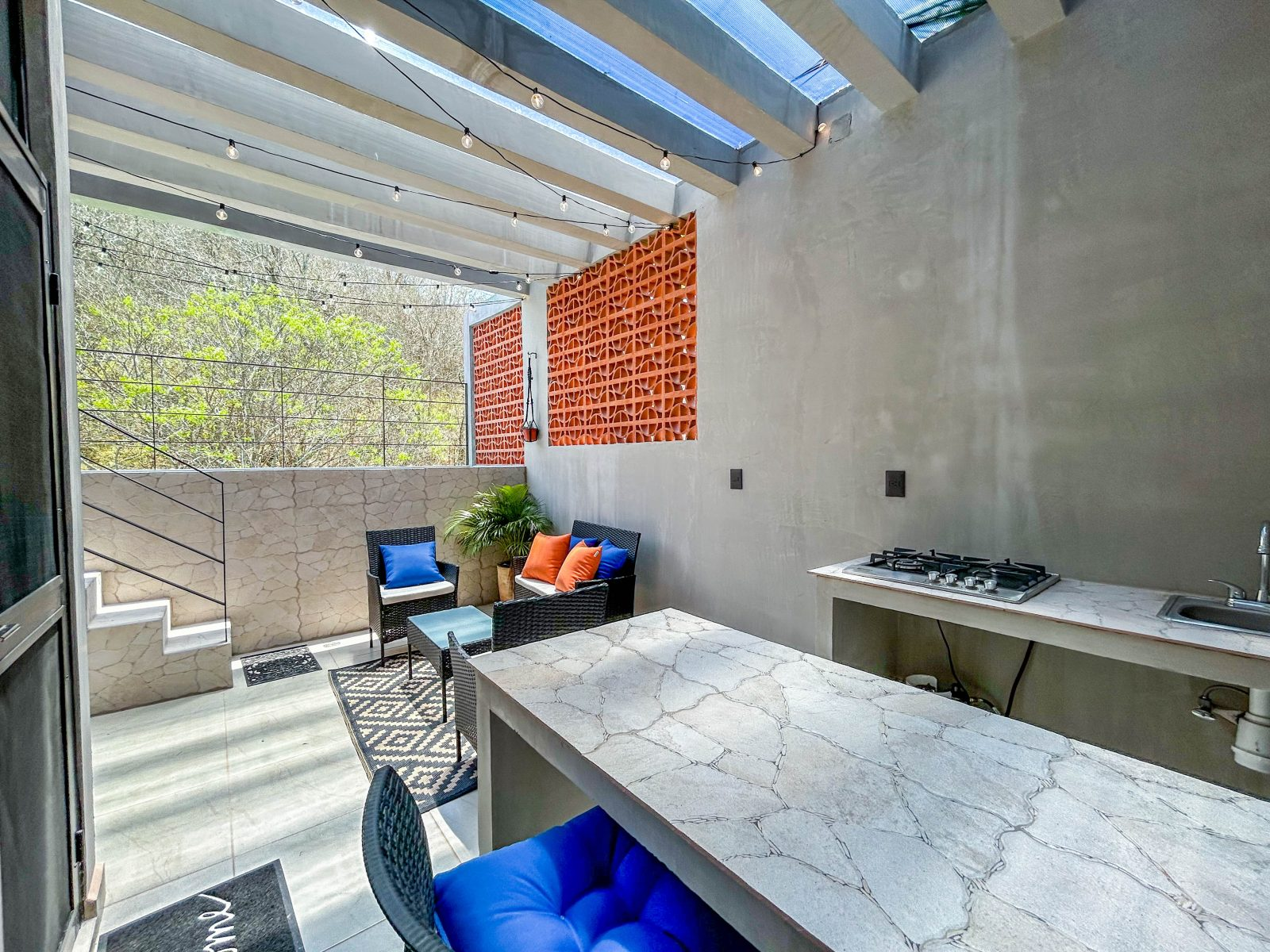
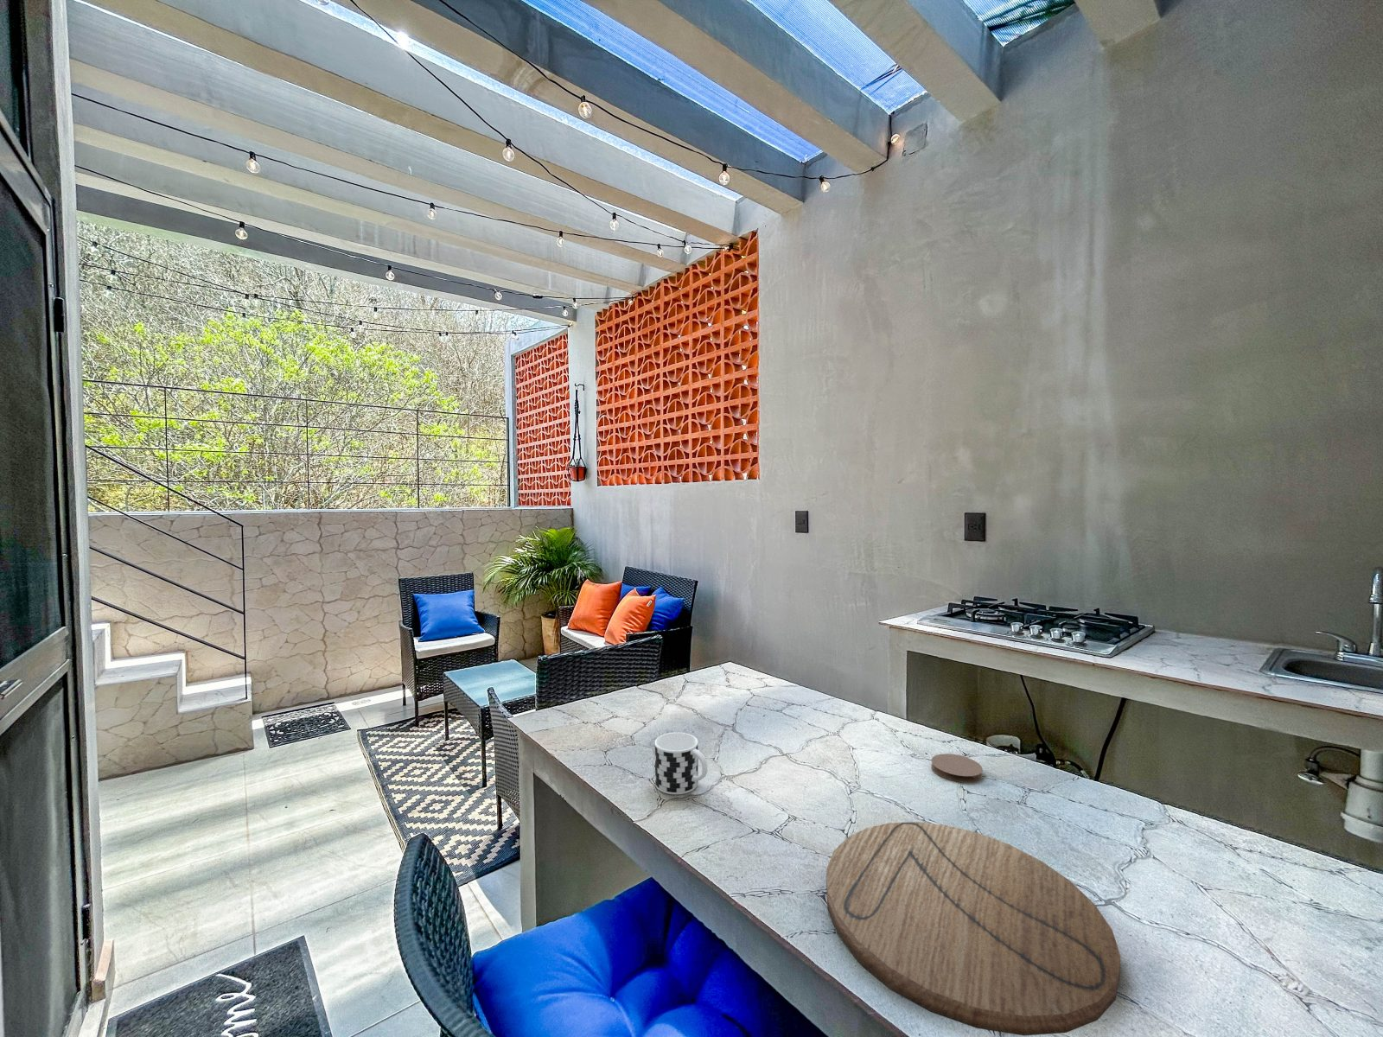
+ cup (682, 764)
+ cutting board (957, 905)
+ coaster (956, 767)
